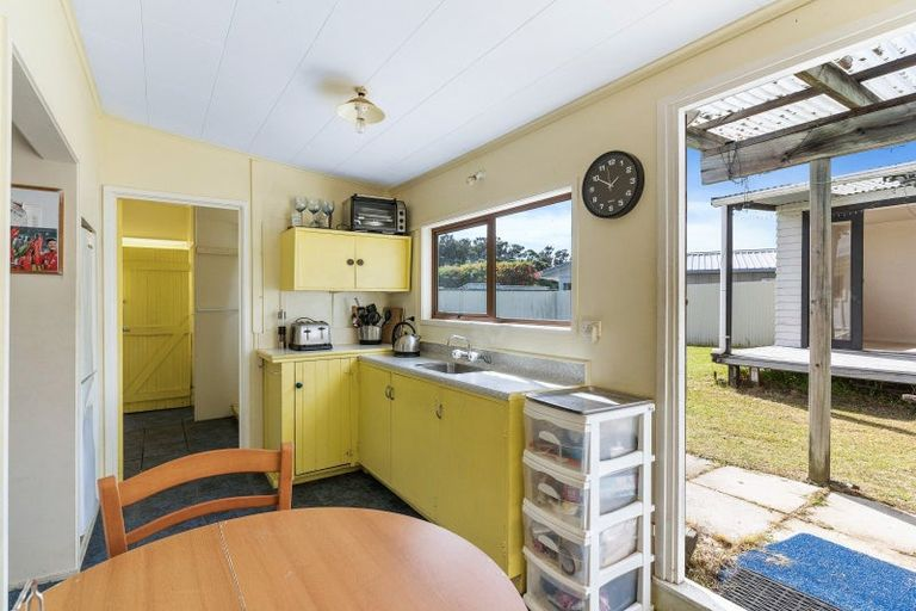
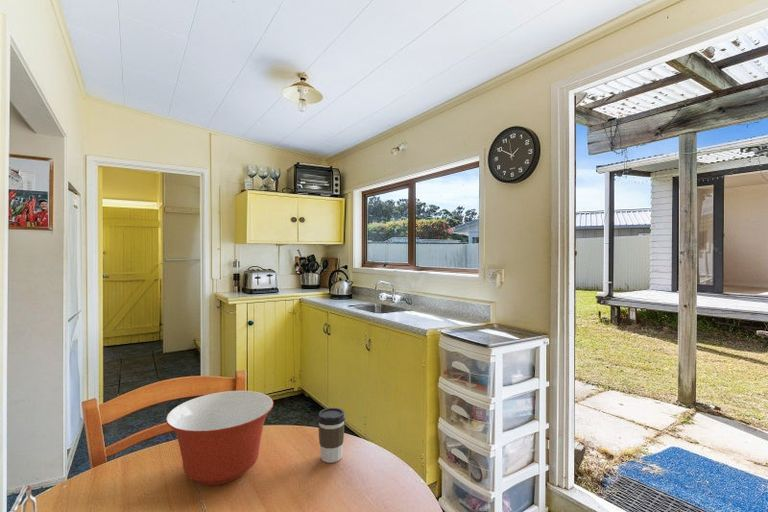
+ coffee cup (331, 434)
+ mixing bowl (222, 439)
